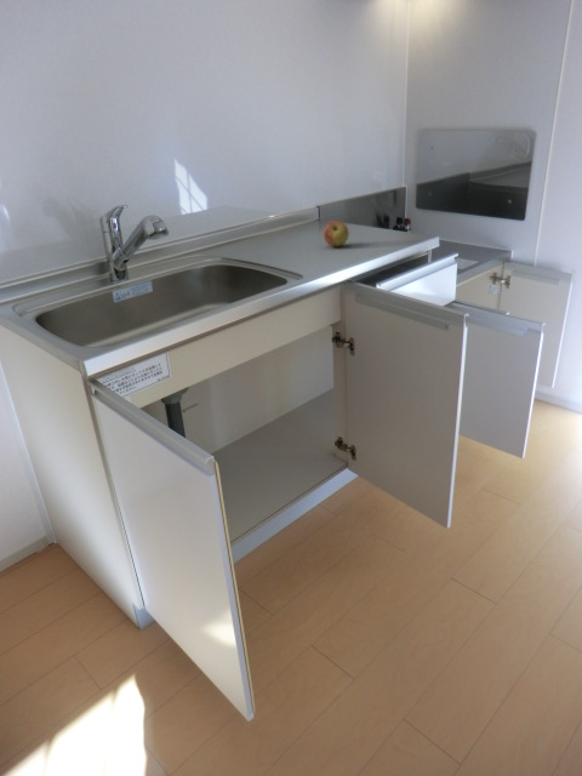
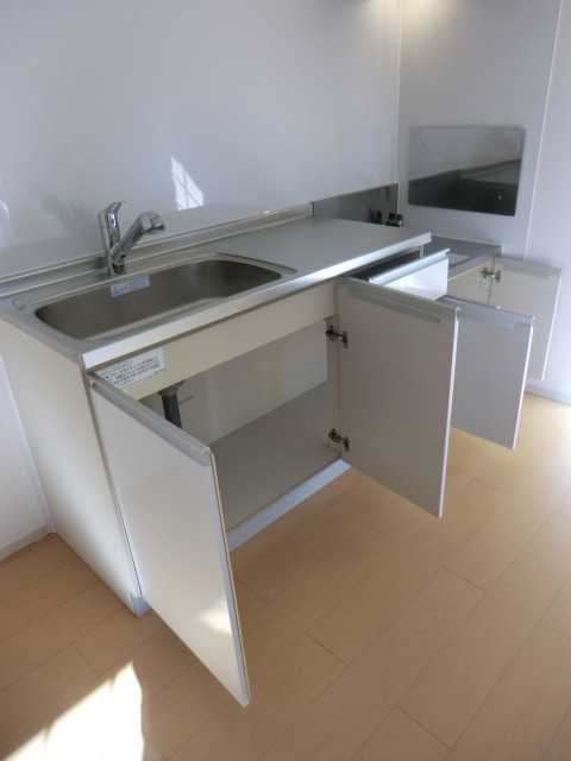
- apple (336, 233)
